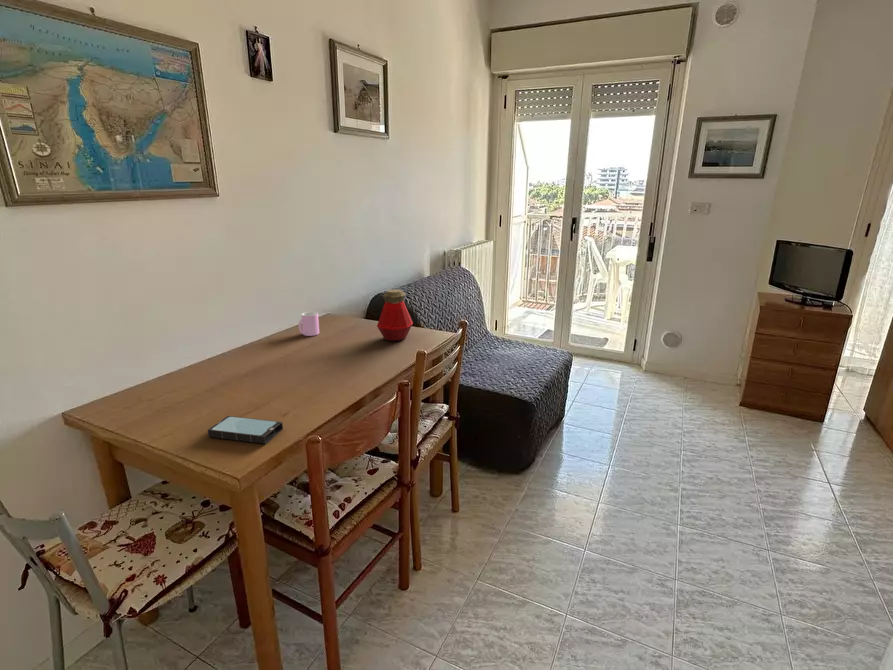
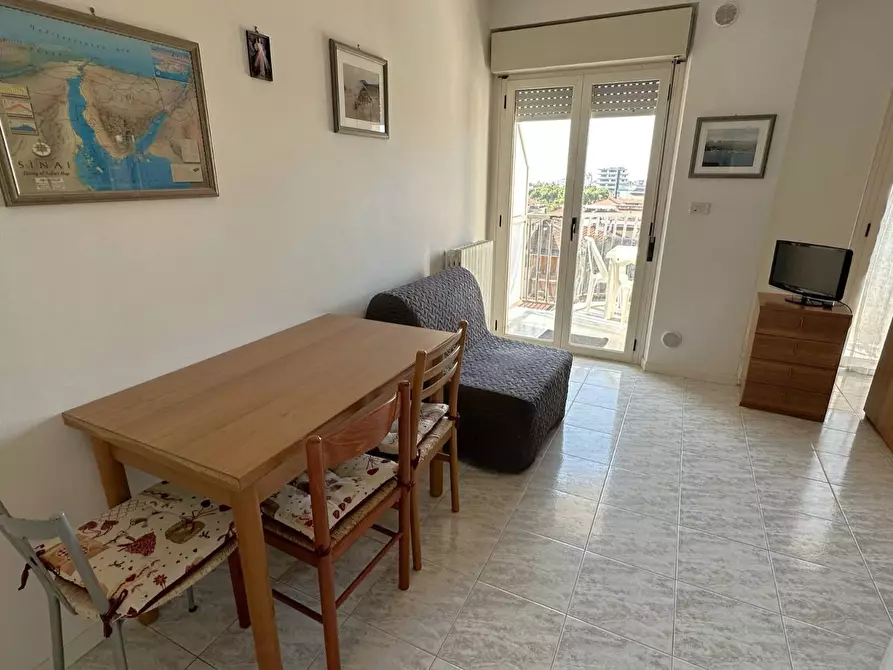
- smartphone (245, 429)
- cup (307, 324)
- bottle (395, 314)
